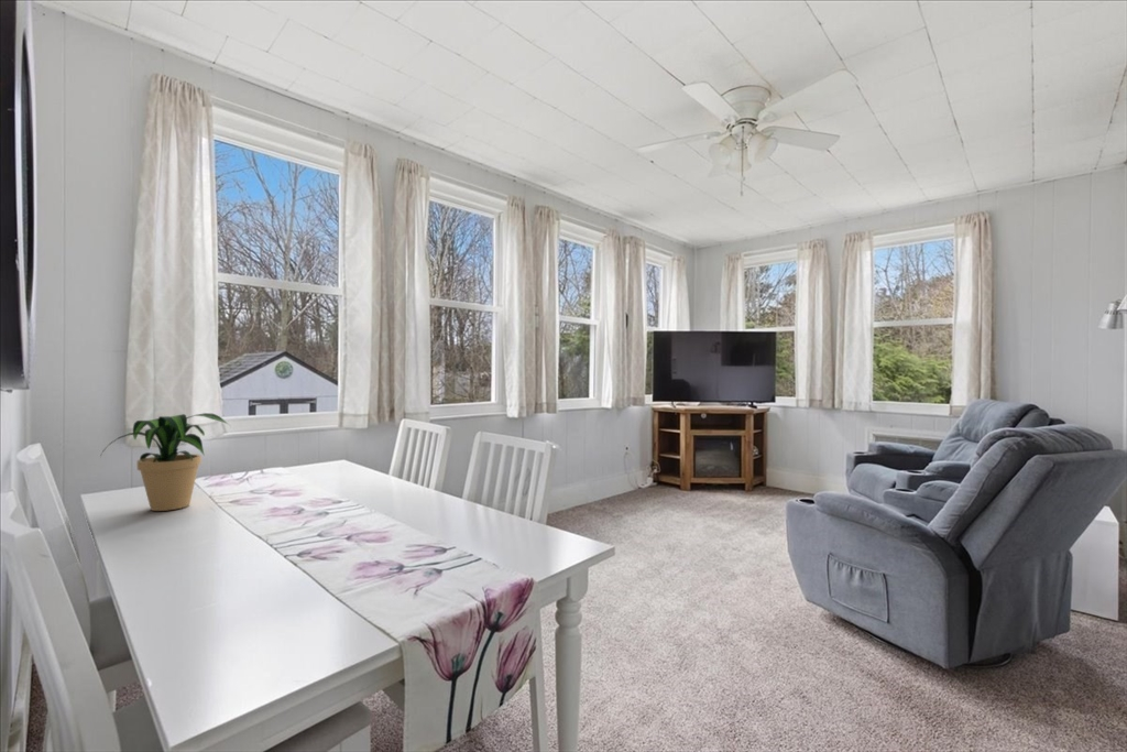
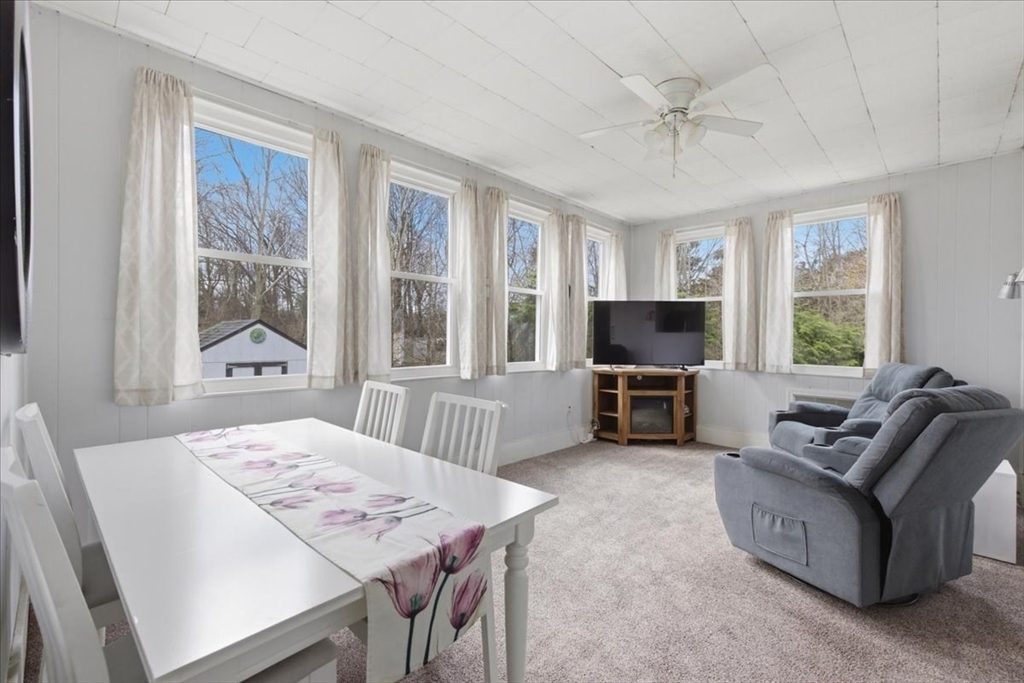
- potted plant (169, 460)
